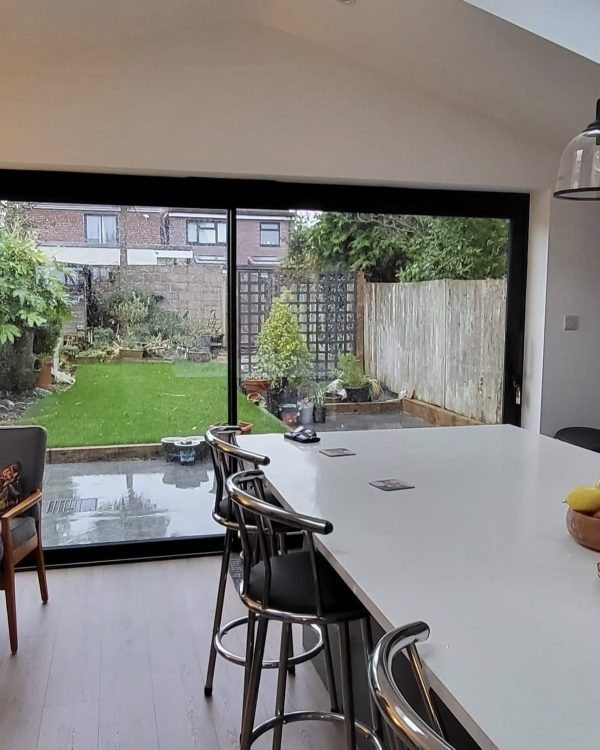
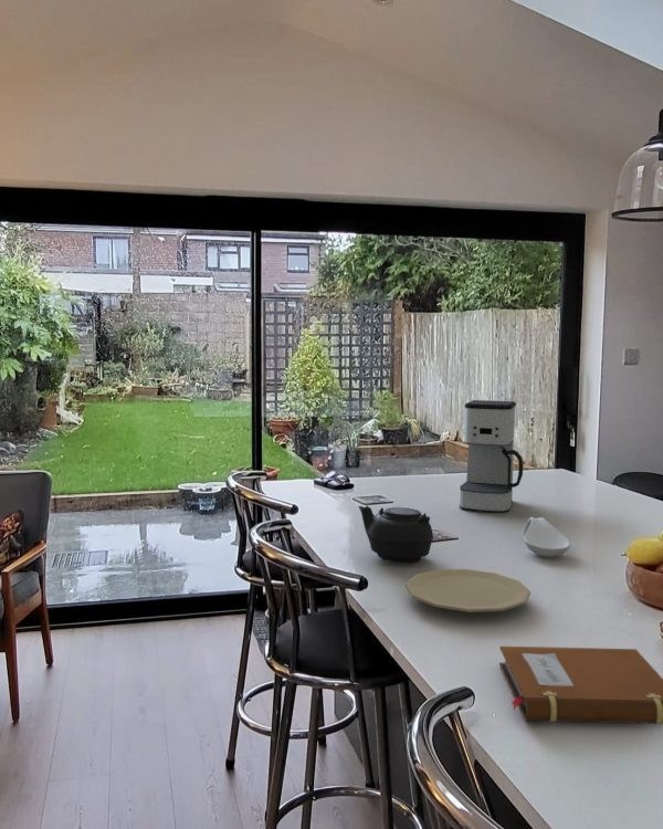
+ plate (466, 594)
+ coffee maker (492, 454)
+ spoon rest (540, 535)
+ notebook (581, 683)
+ teapot (393, 533)
